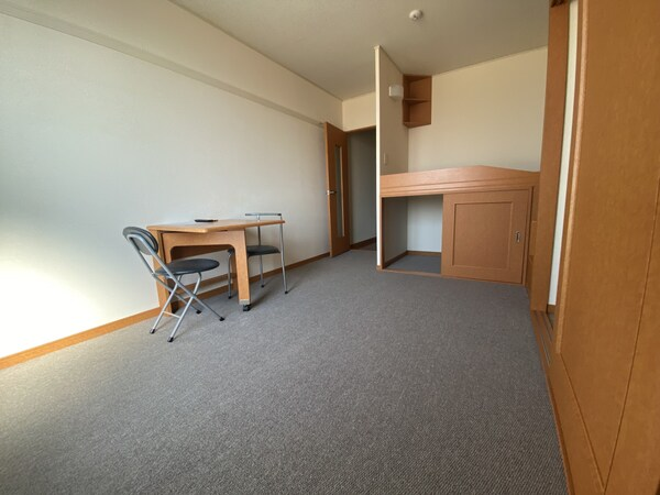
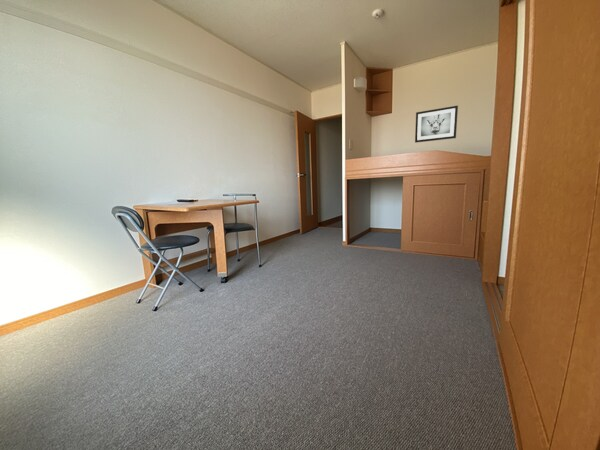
+ wall art (435, 124)
